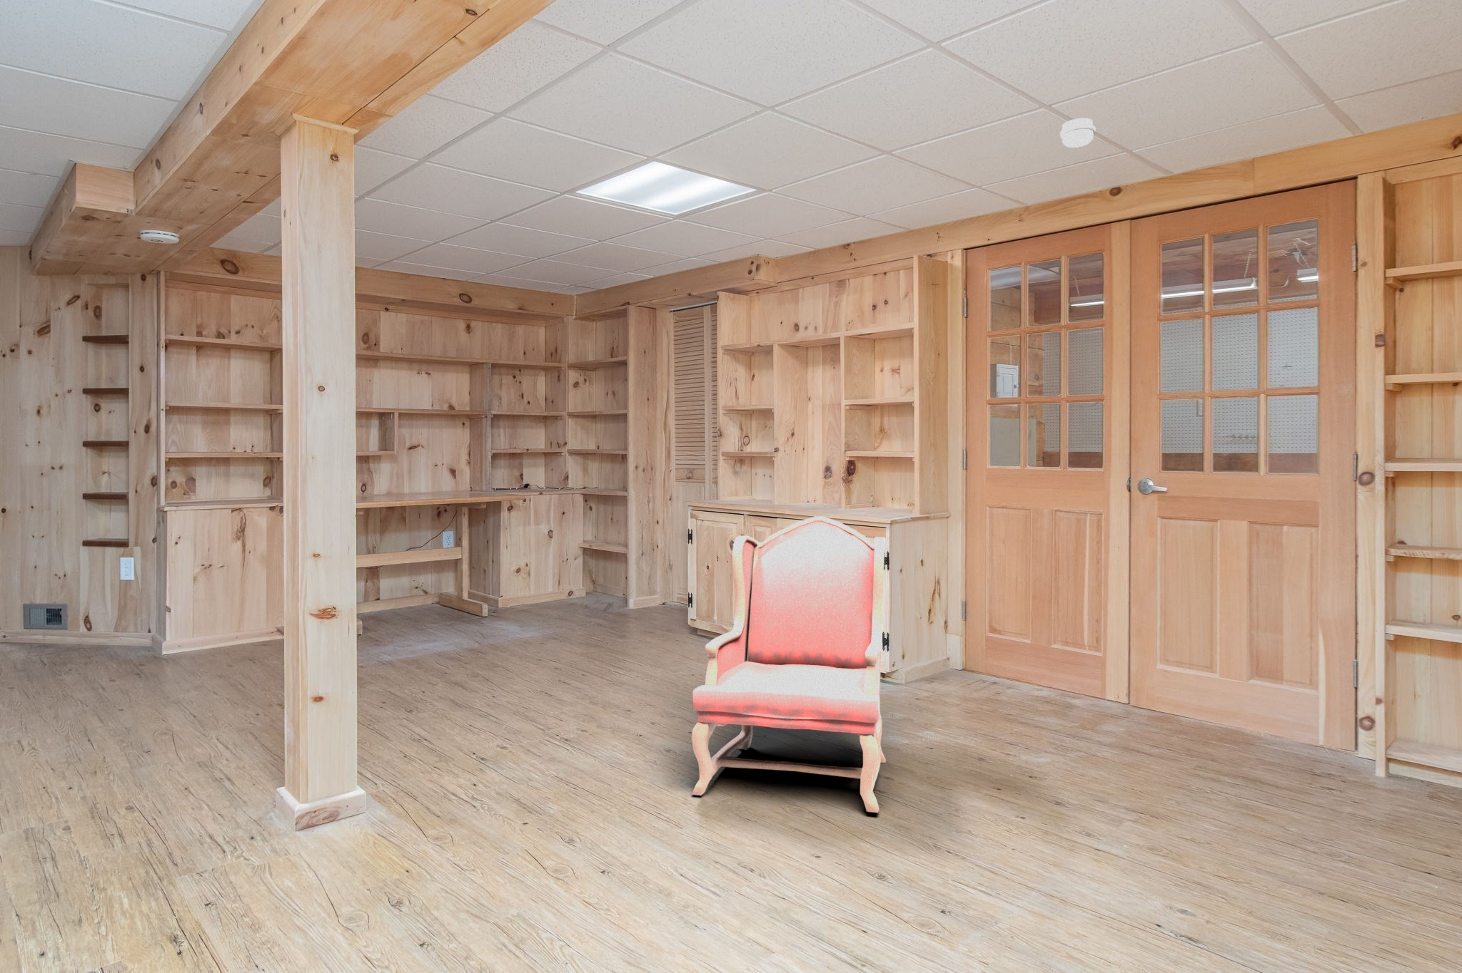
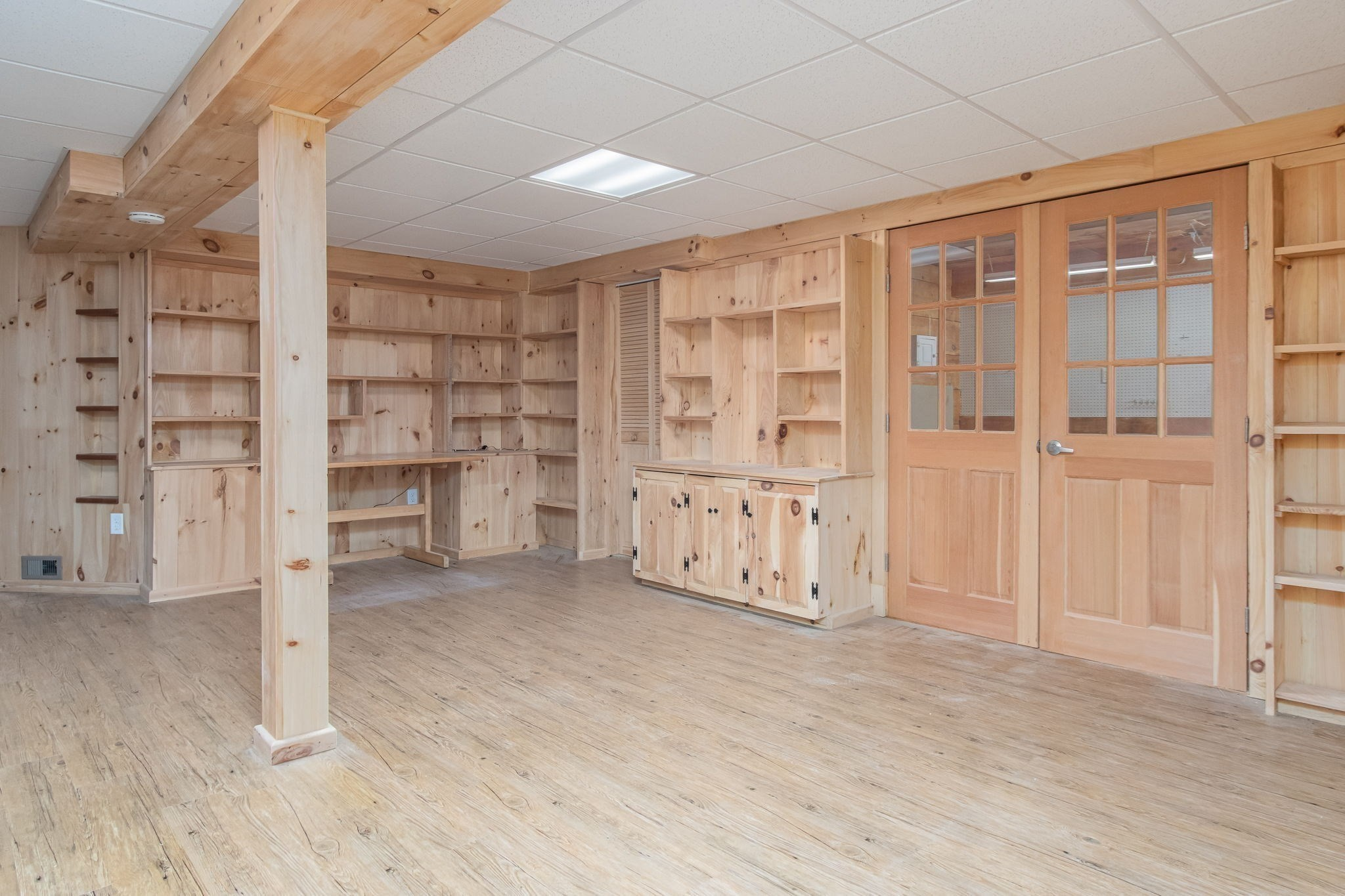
- armchair (802, 644)
- smoke detector (1077, 134)
